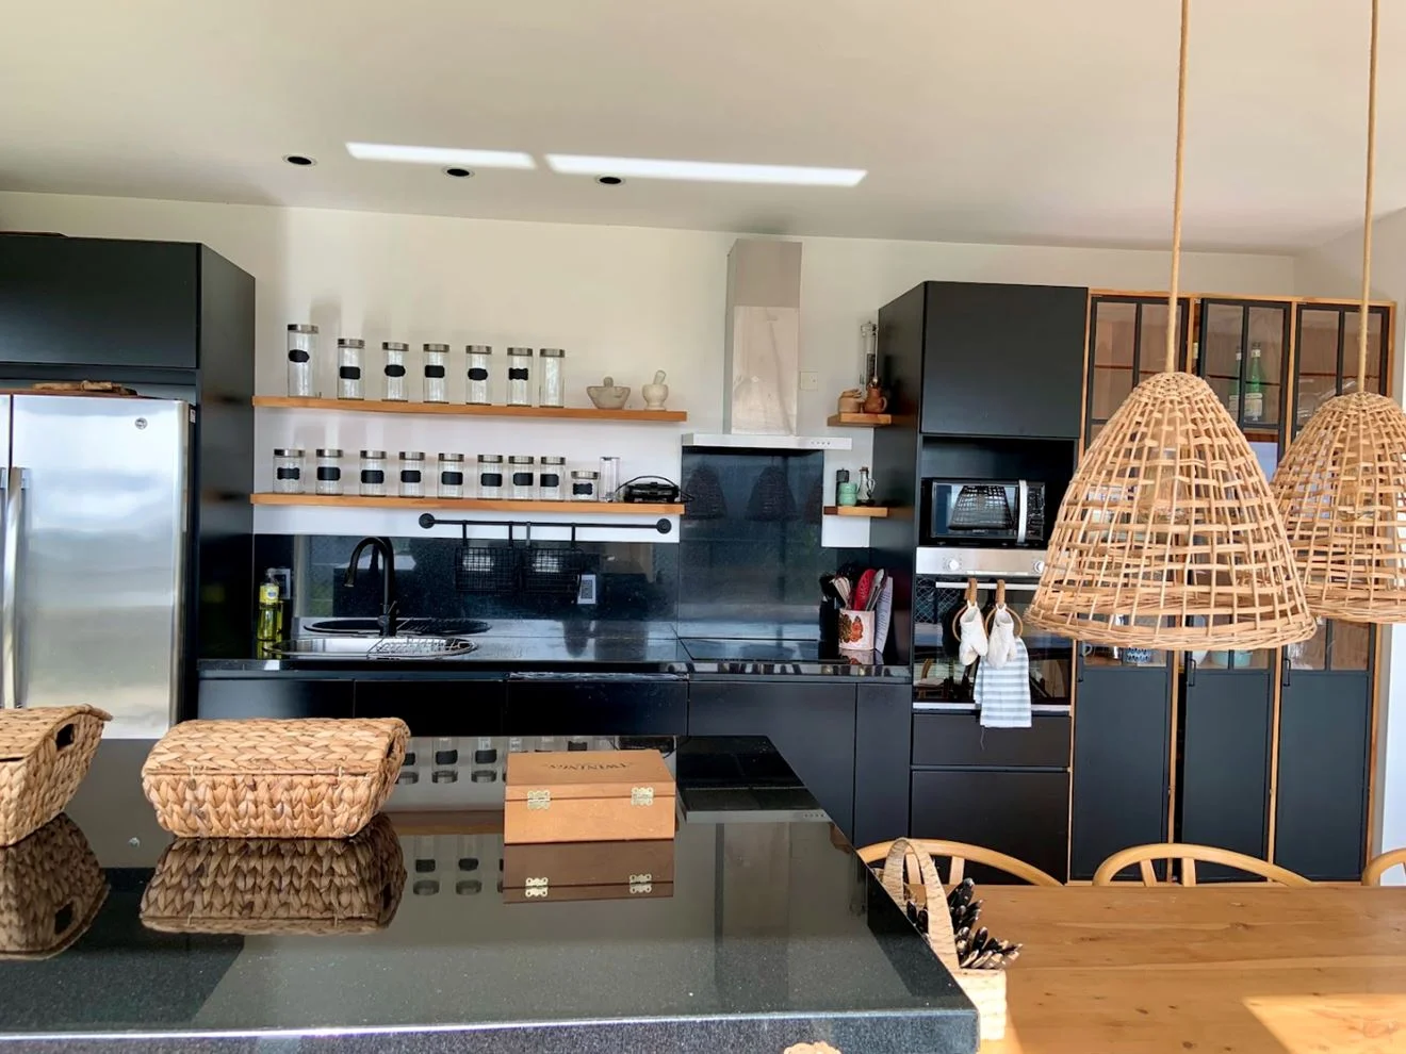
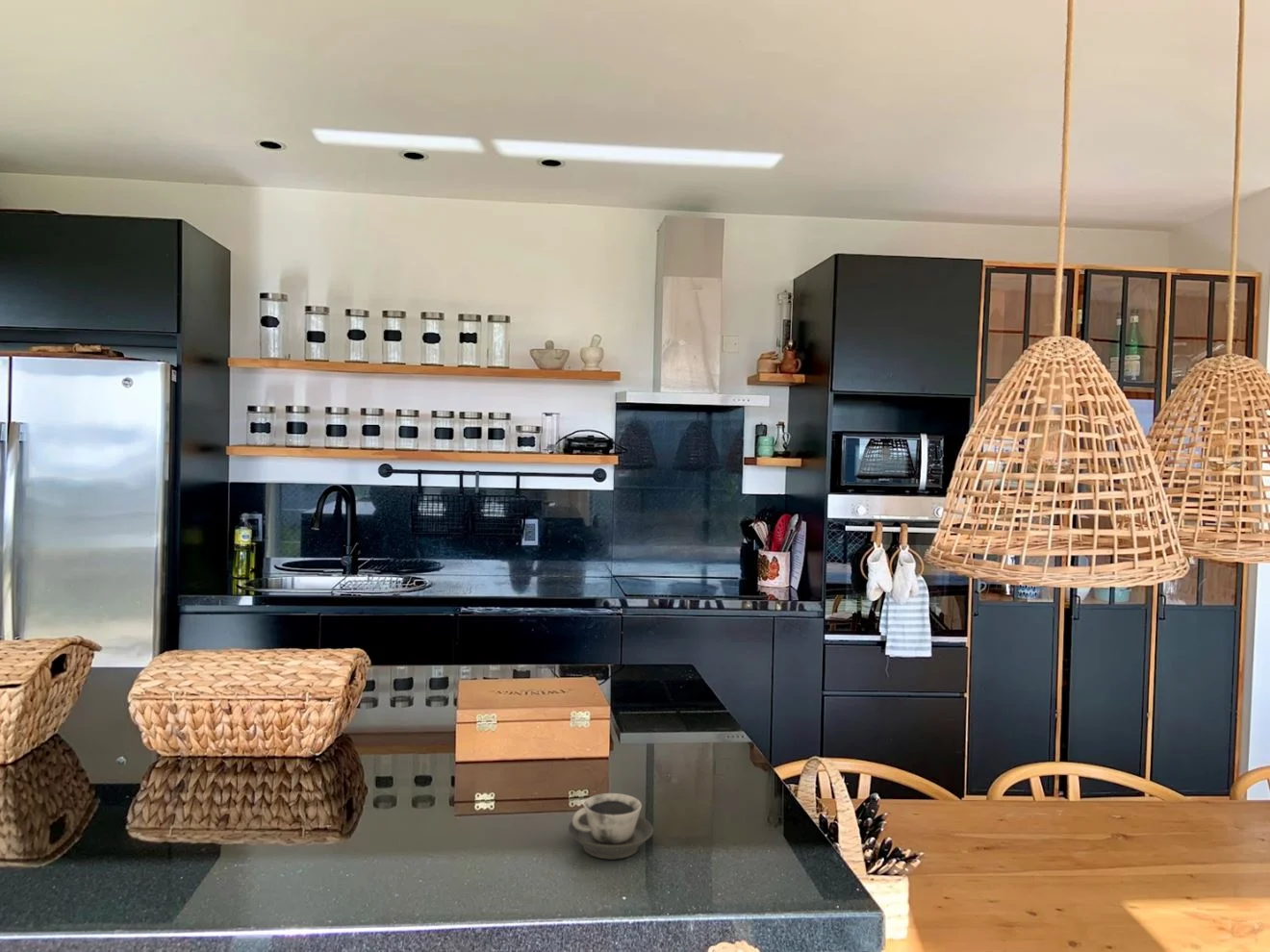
+ cup (611, 825)
